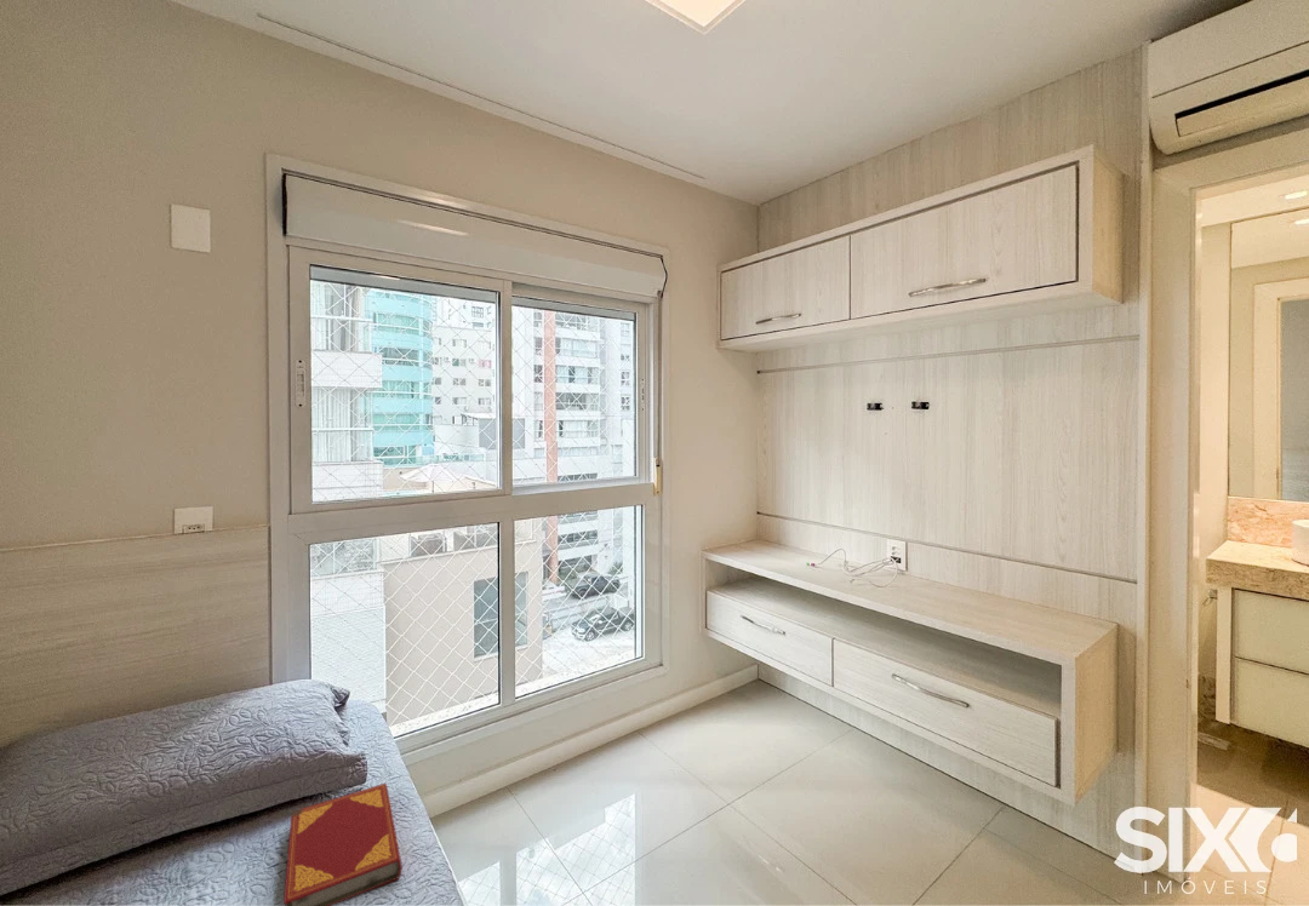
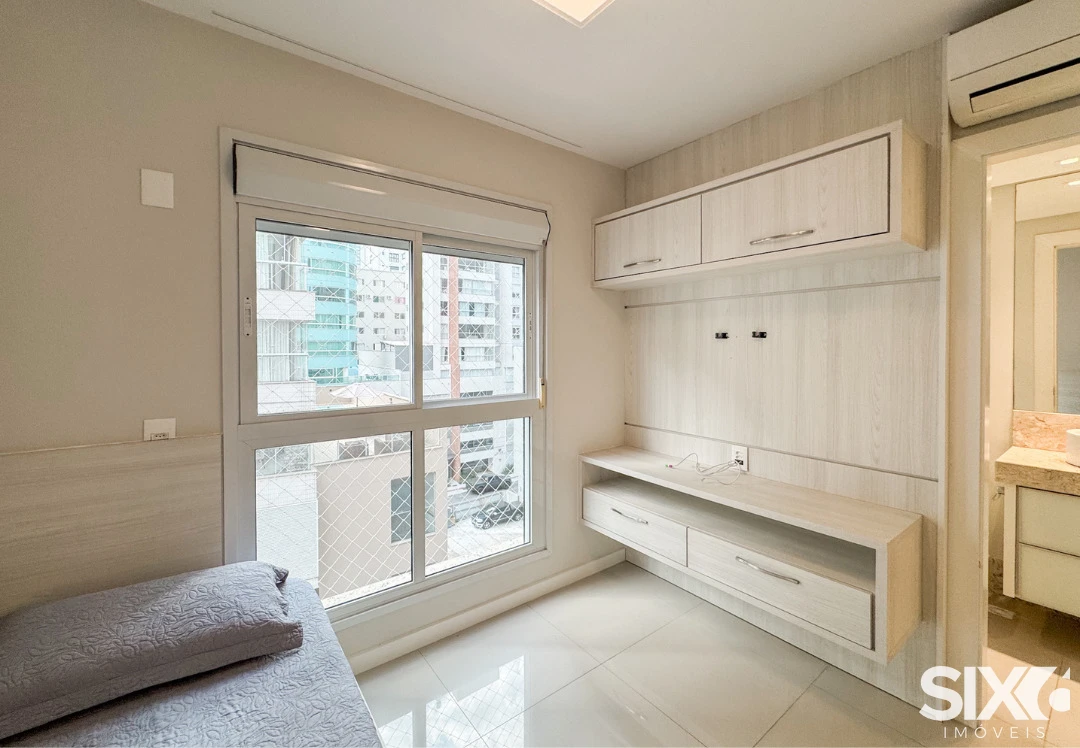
- hardback book (343, 842)
